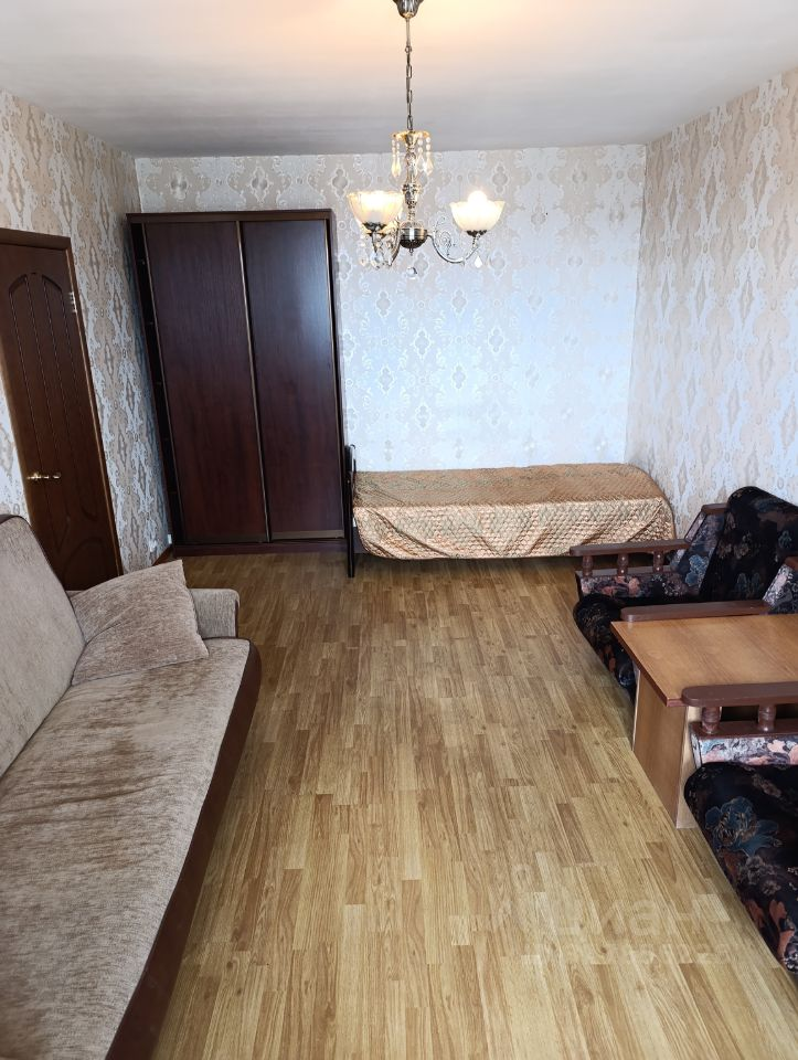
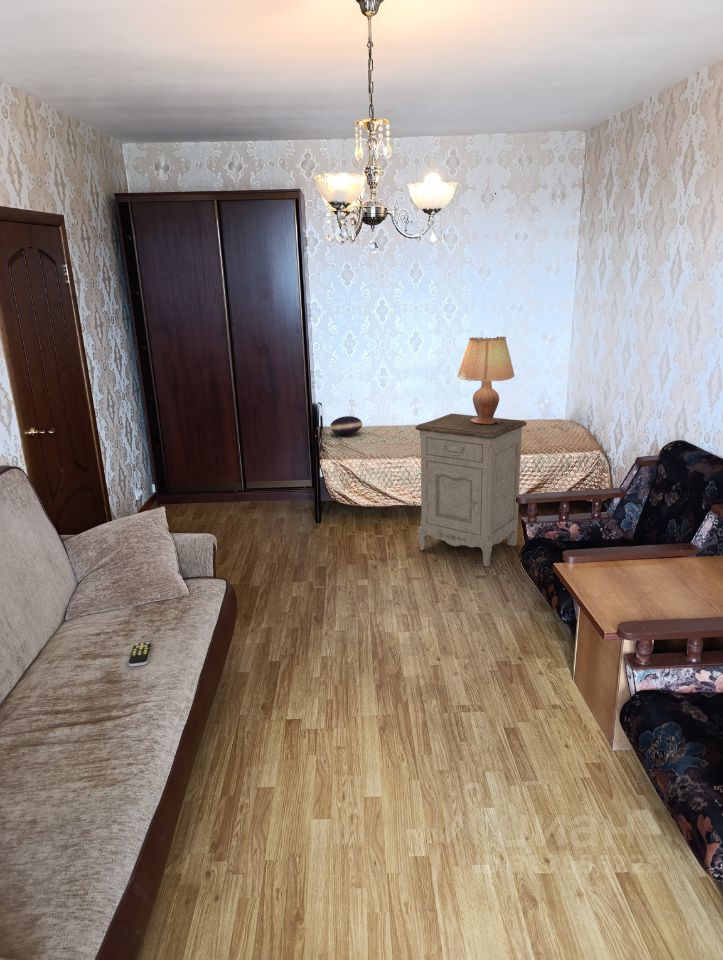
+ nightstand (466, 488)
+ remote control (140, 653)
+ cushion (346, 425)
+ lamp (485, 380)
